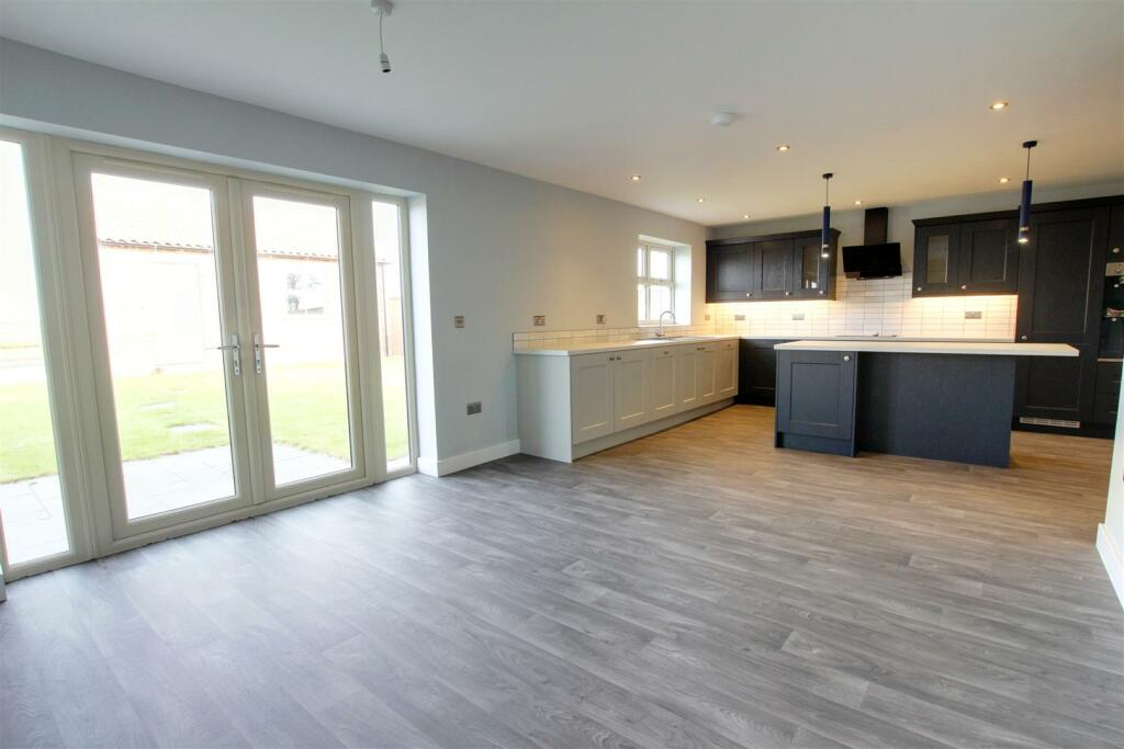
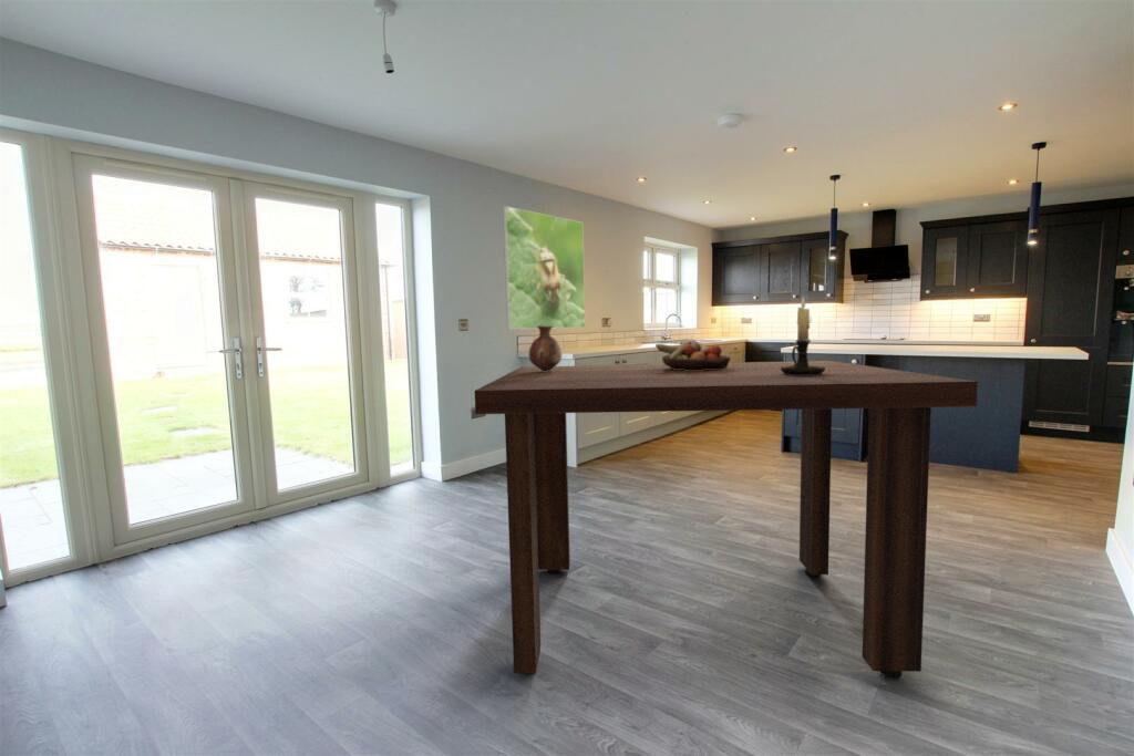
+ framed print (547, 271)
+ candle holder (801, 334)
+ fruit bowl (694, 353)
+ dining table (679, 411)
+ vase (545, 348)
